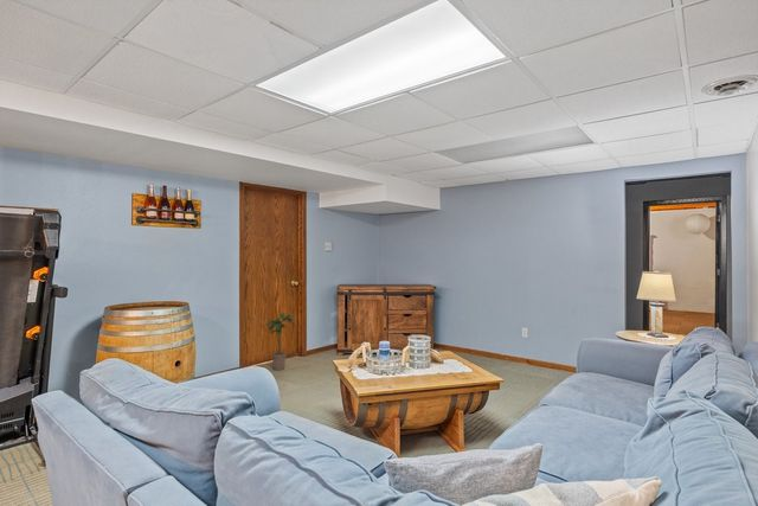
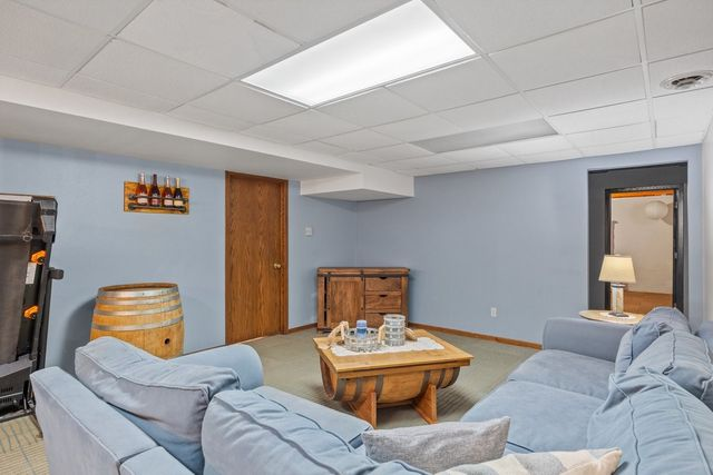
- potted plant (278, 339)
